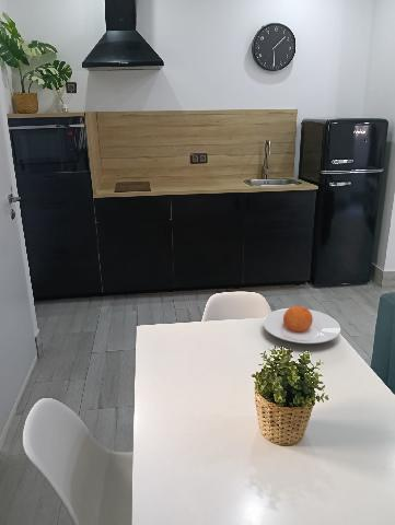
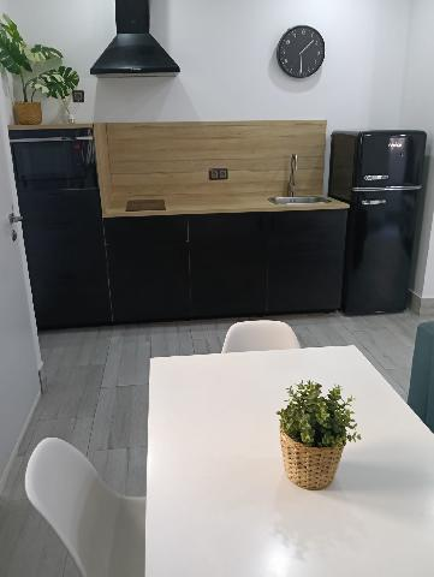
- plate (301, 322)
